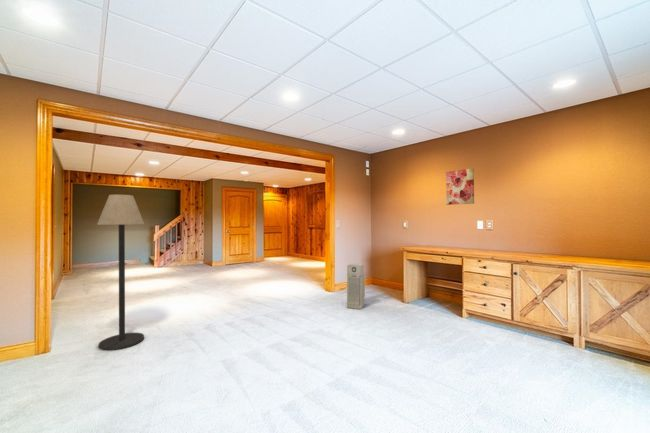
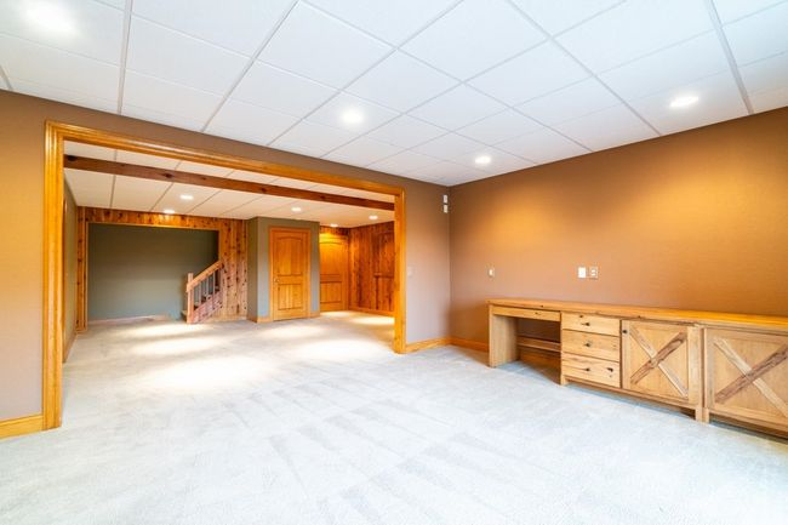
- air purifier (356, 284)
- wall art (459, 187)
- floor lamp (121, 268)
